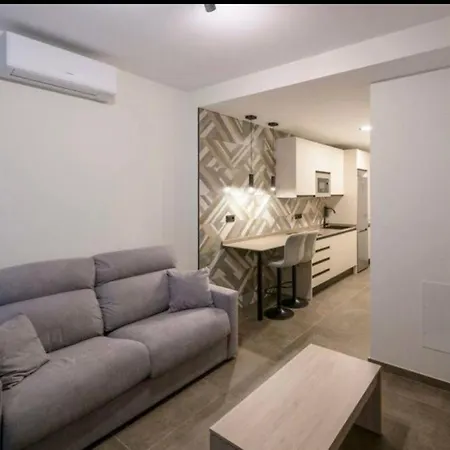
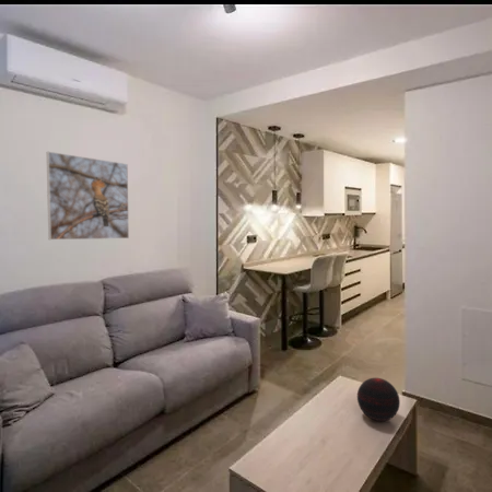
+ decorative orb (377, 398)
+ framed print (91, 199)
